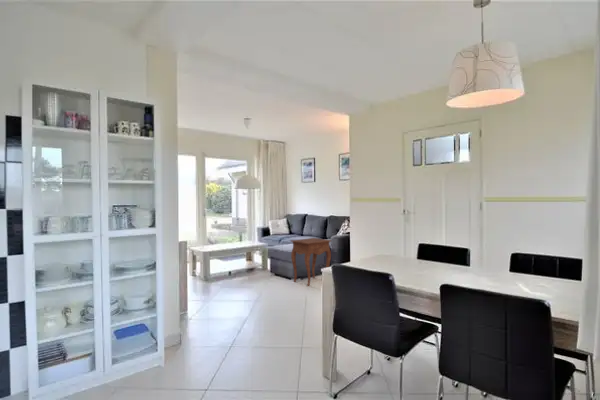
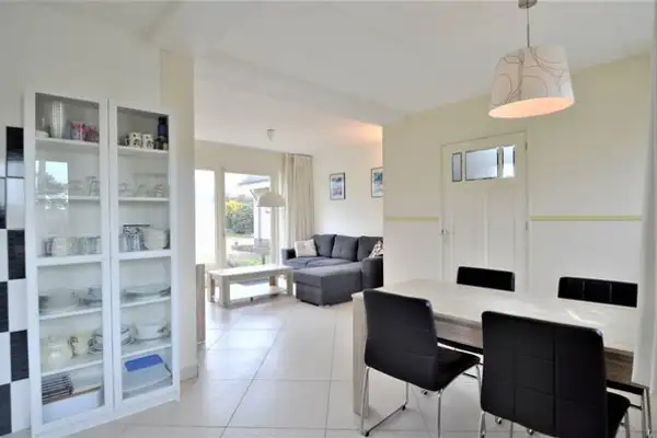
- side table (312, 261)
